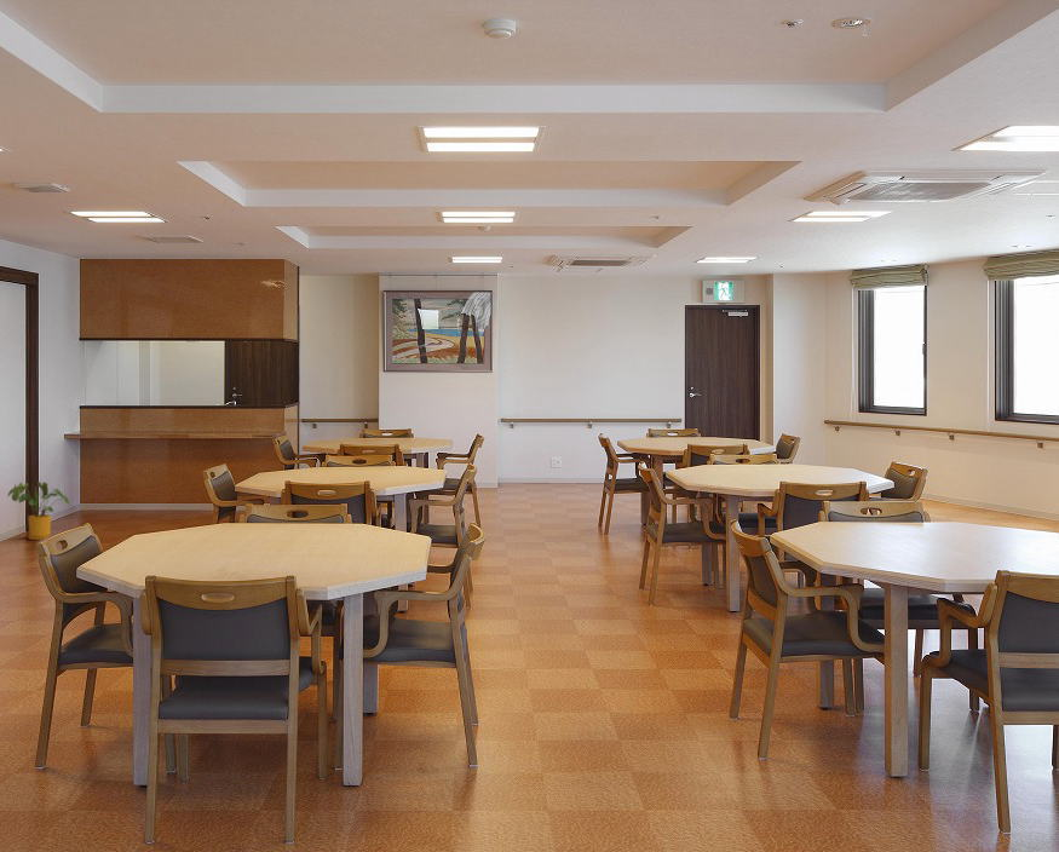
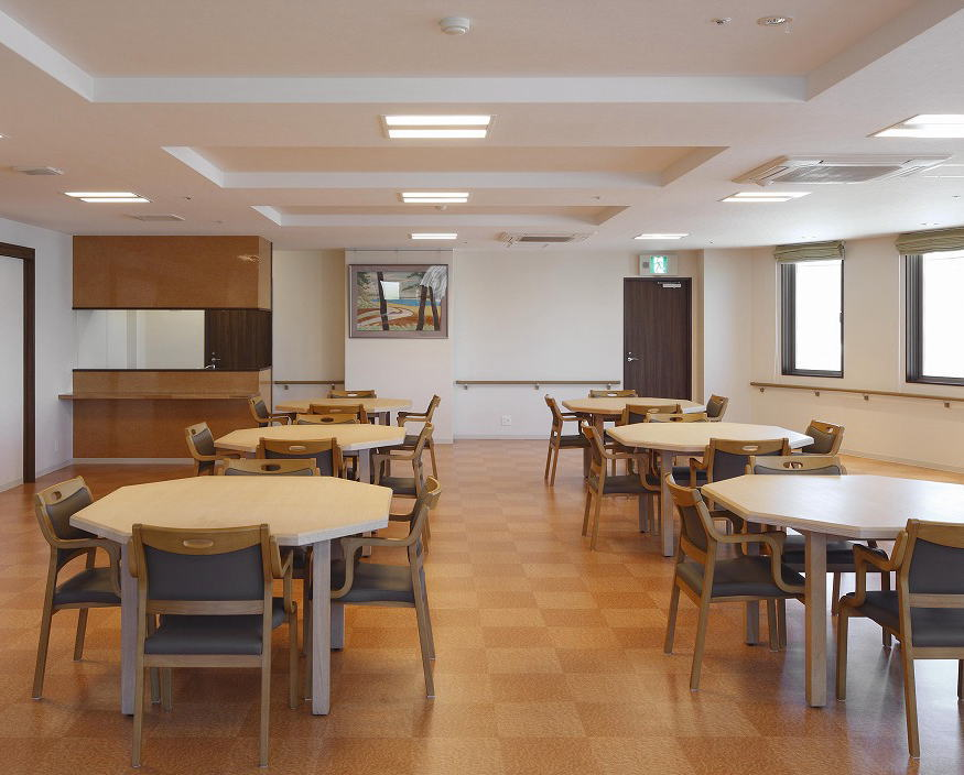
- house plant (36, 510)
